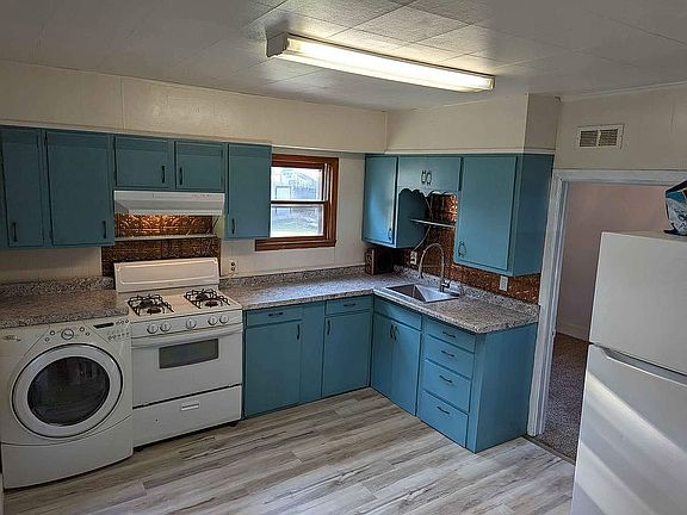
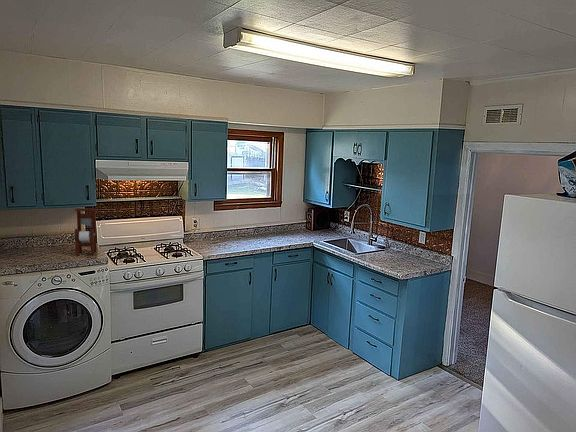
+ paper towel holder (85, 231)
